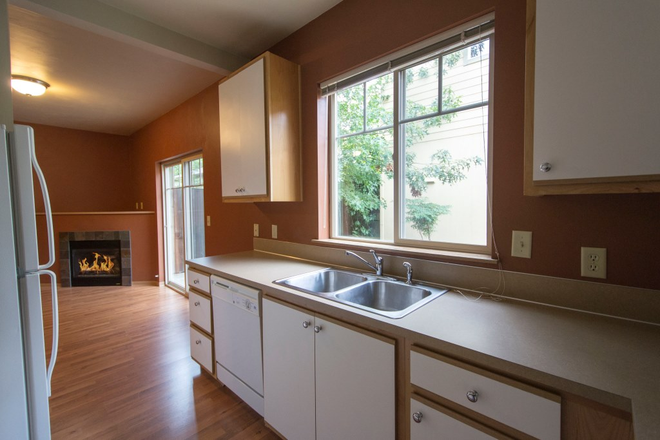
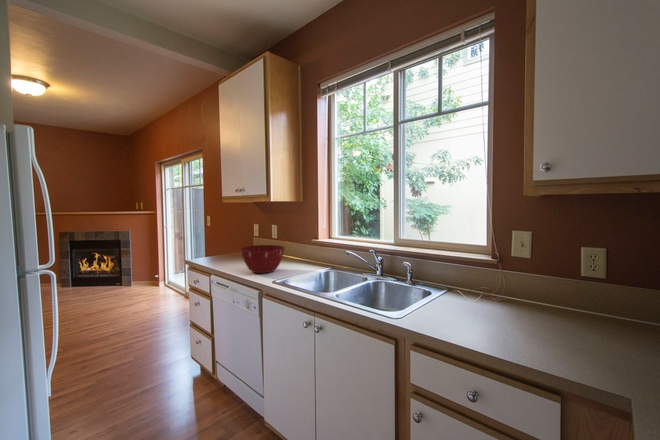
+ mixing bowl (263, 259)
